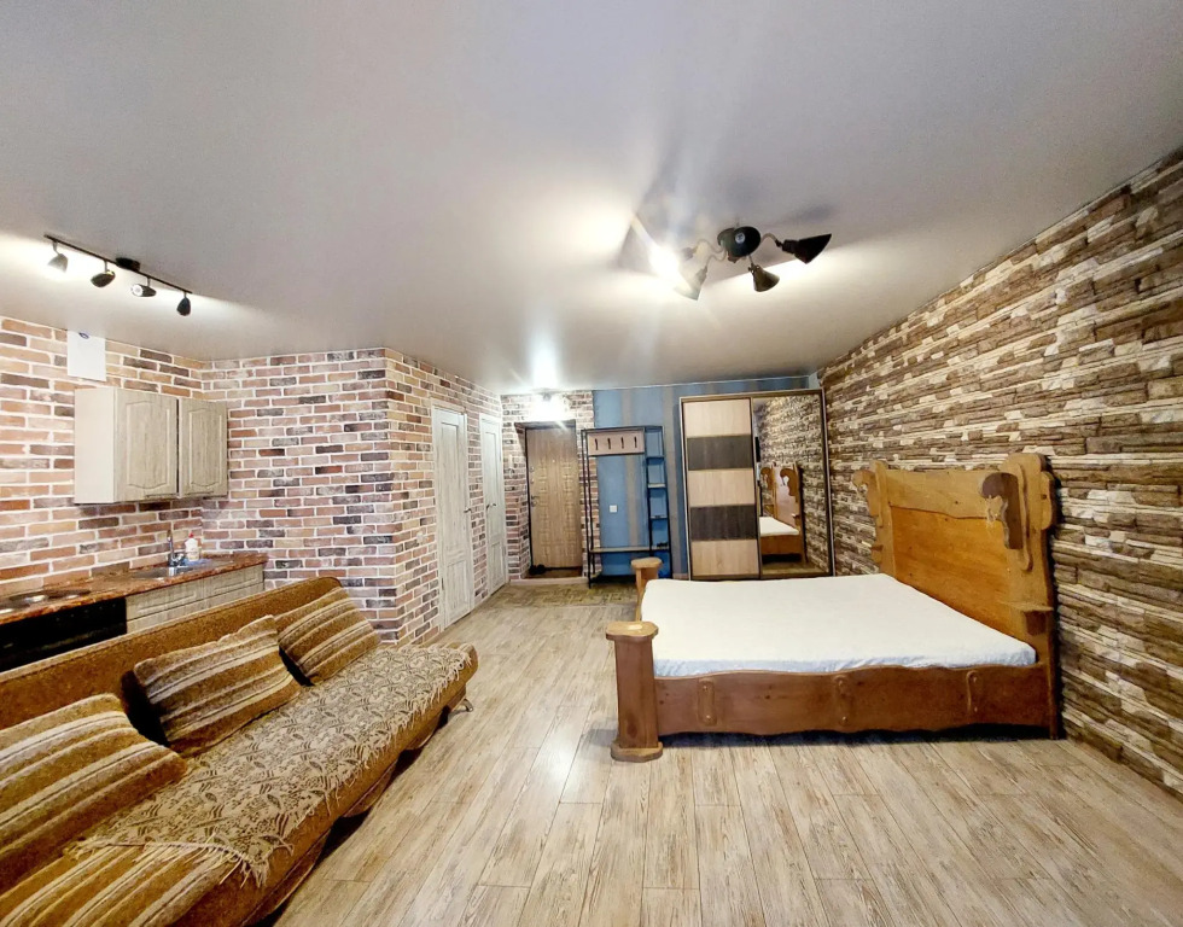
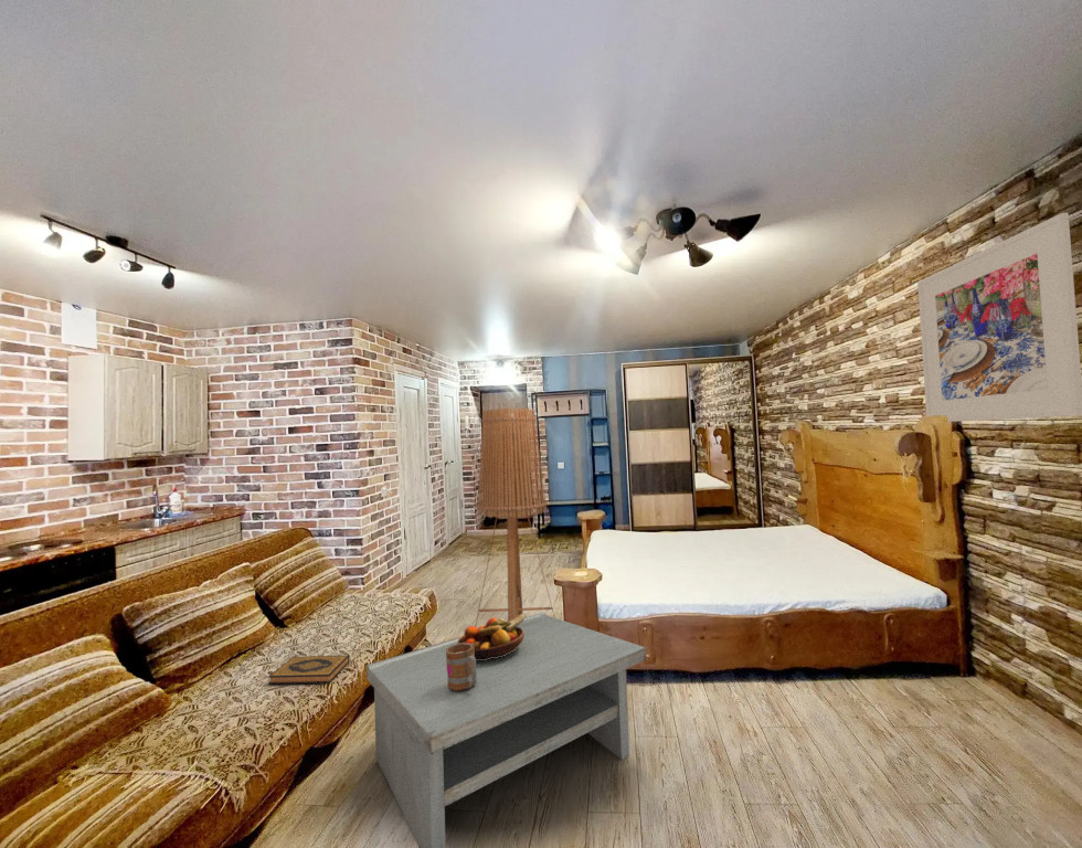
+ floor lamp (512, 520)
+ hardback book (310, 668)
+ coffee table (503, 703)
+ mug (465, 670)
+ fruit bowl (491, 630)
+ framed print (985, 336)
